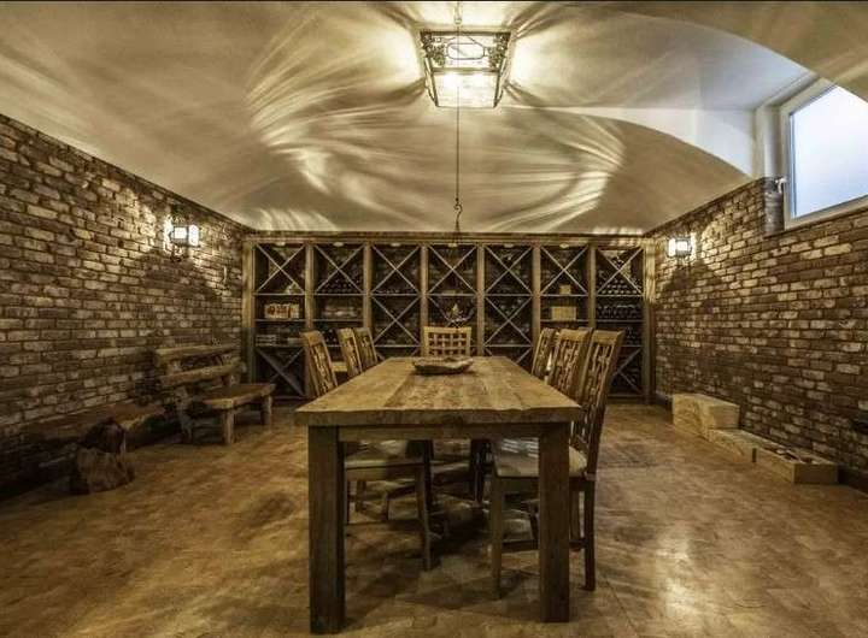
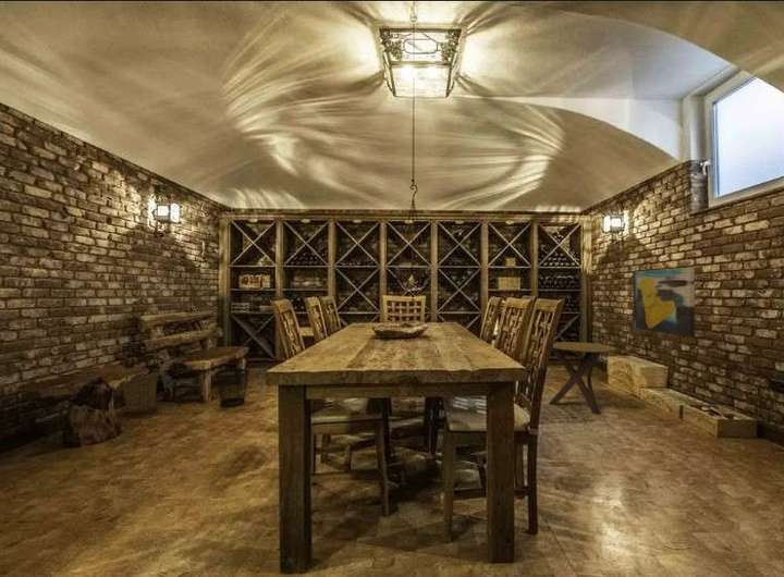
+ wall art (660, 300)
+ wastebasket (232, 388)
+ side table (580, 376)
+ basket (139, 391)
